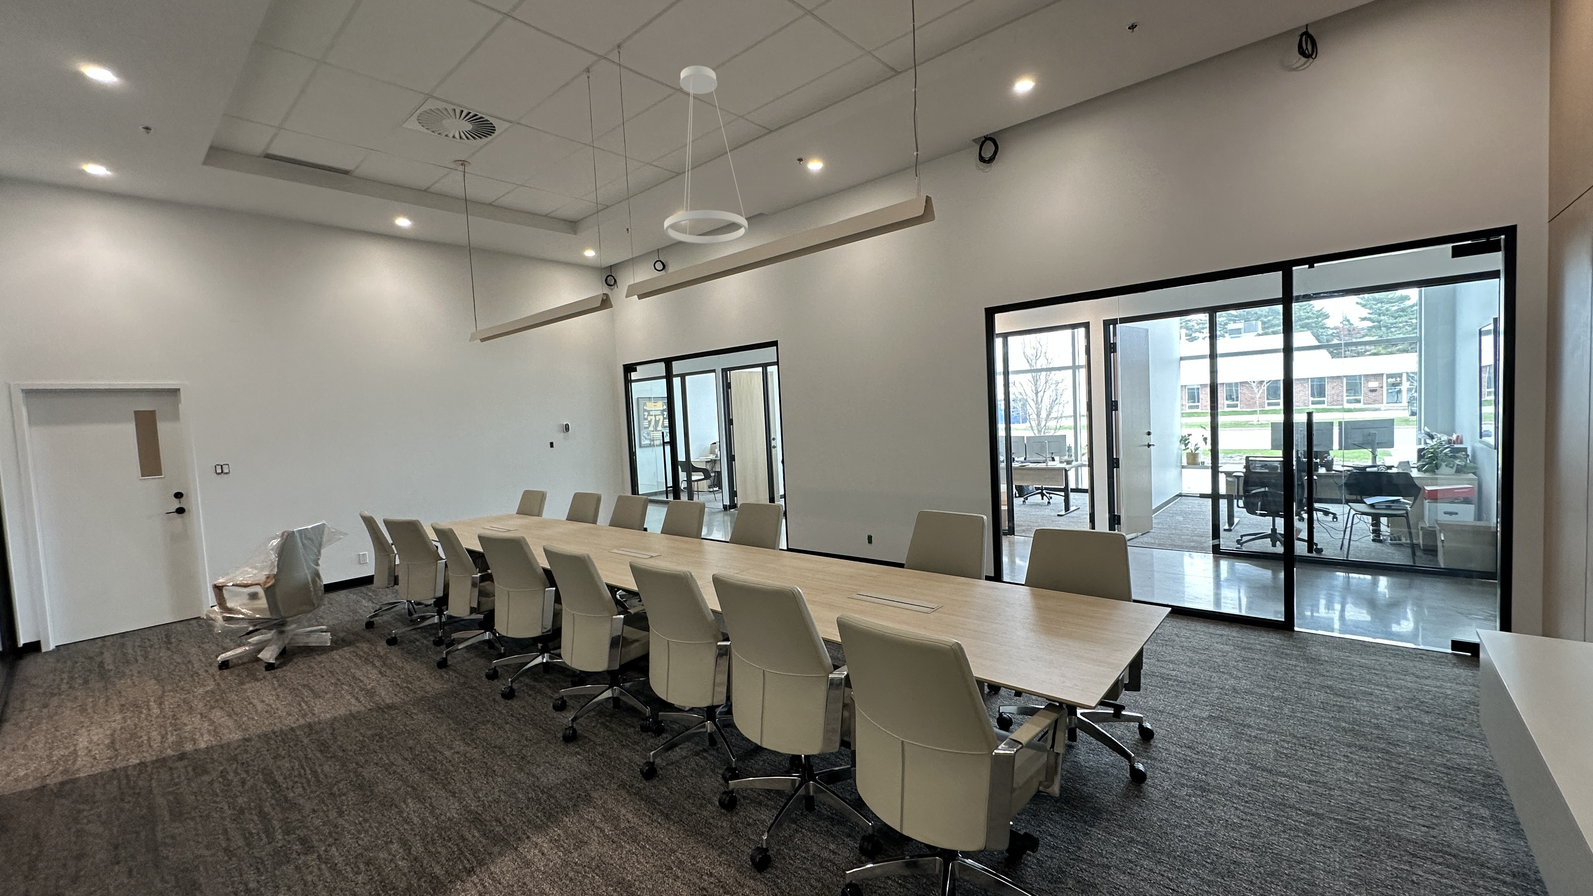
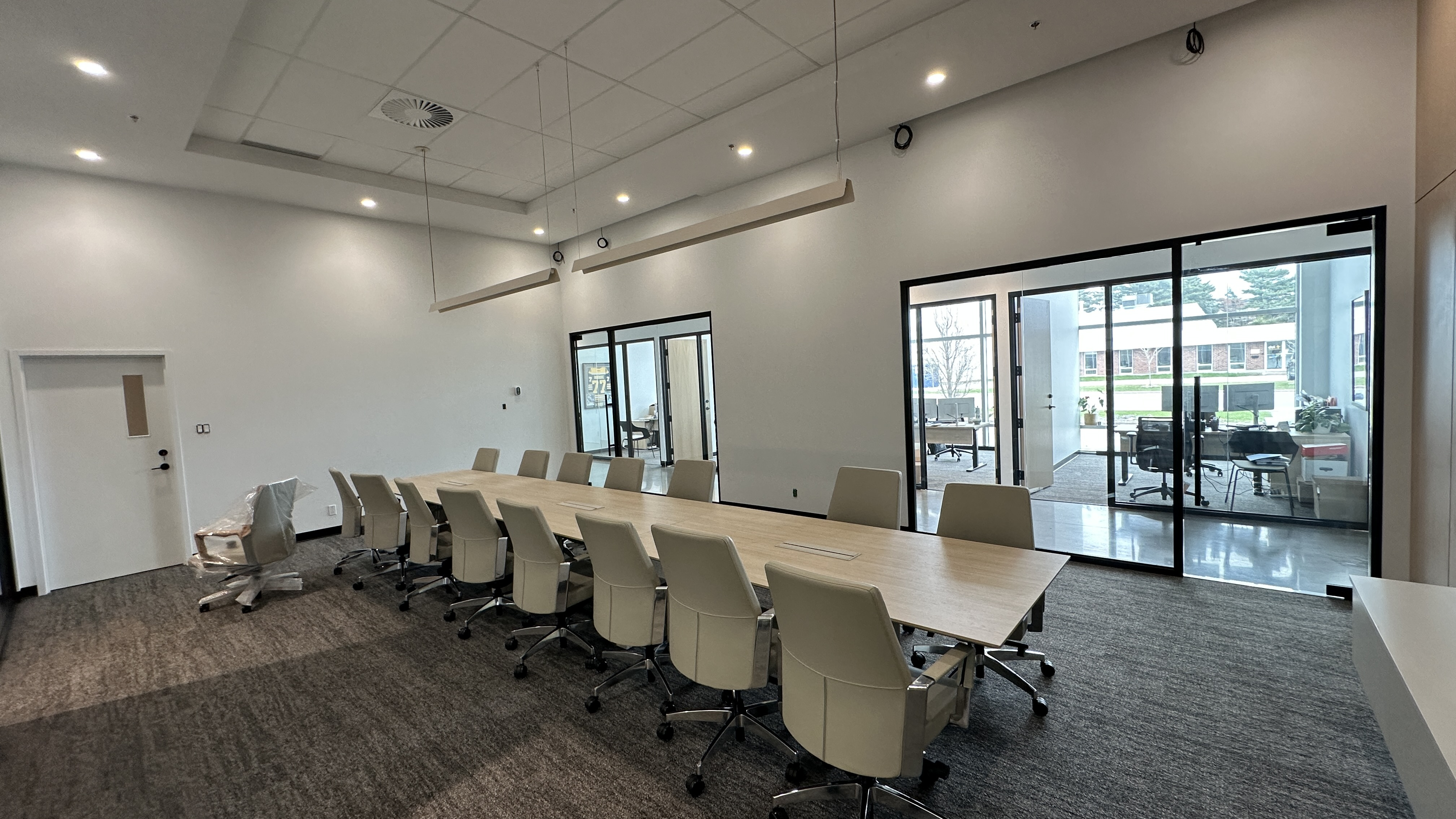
- pendant light (690, 153)
